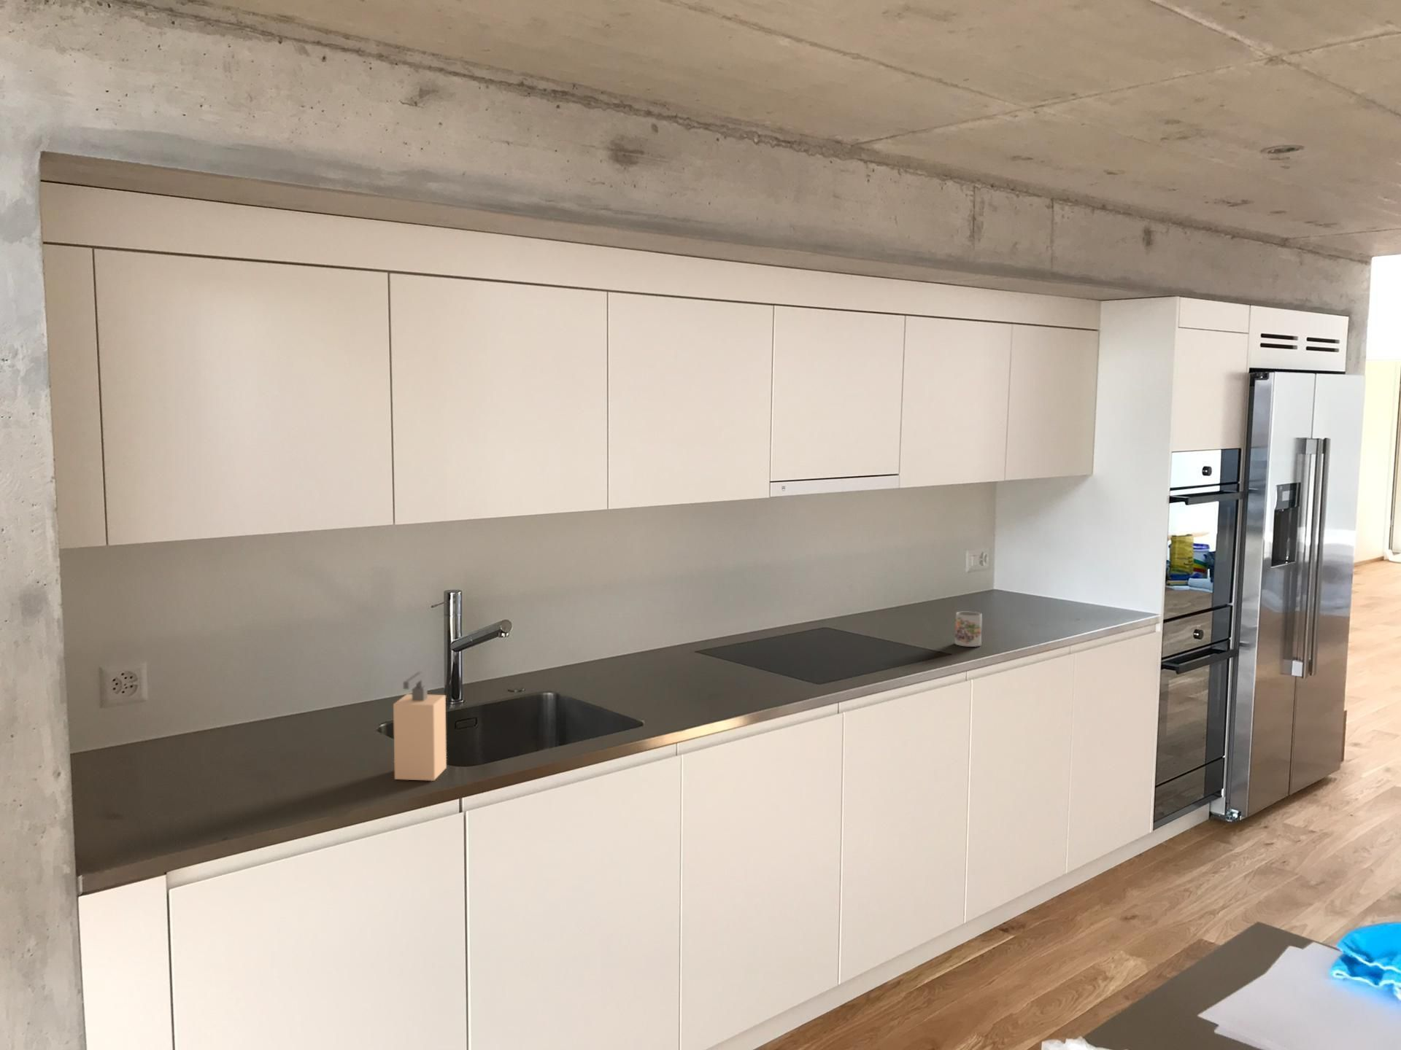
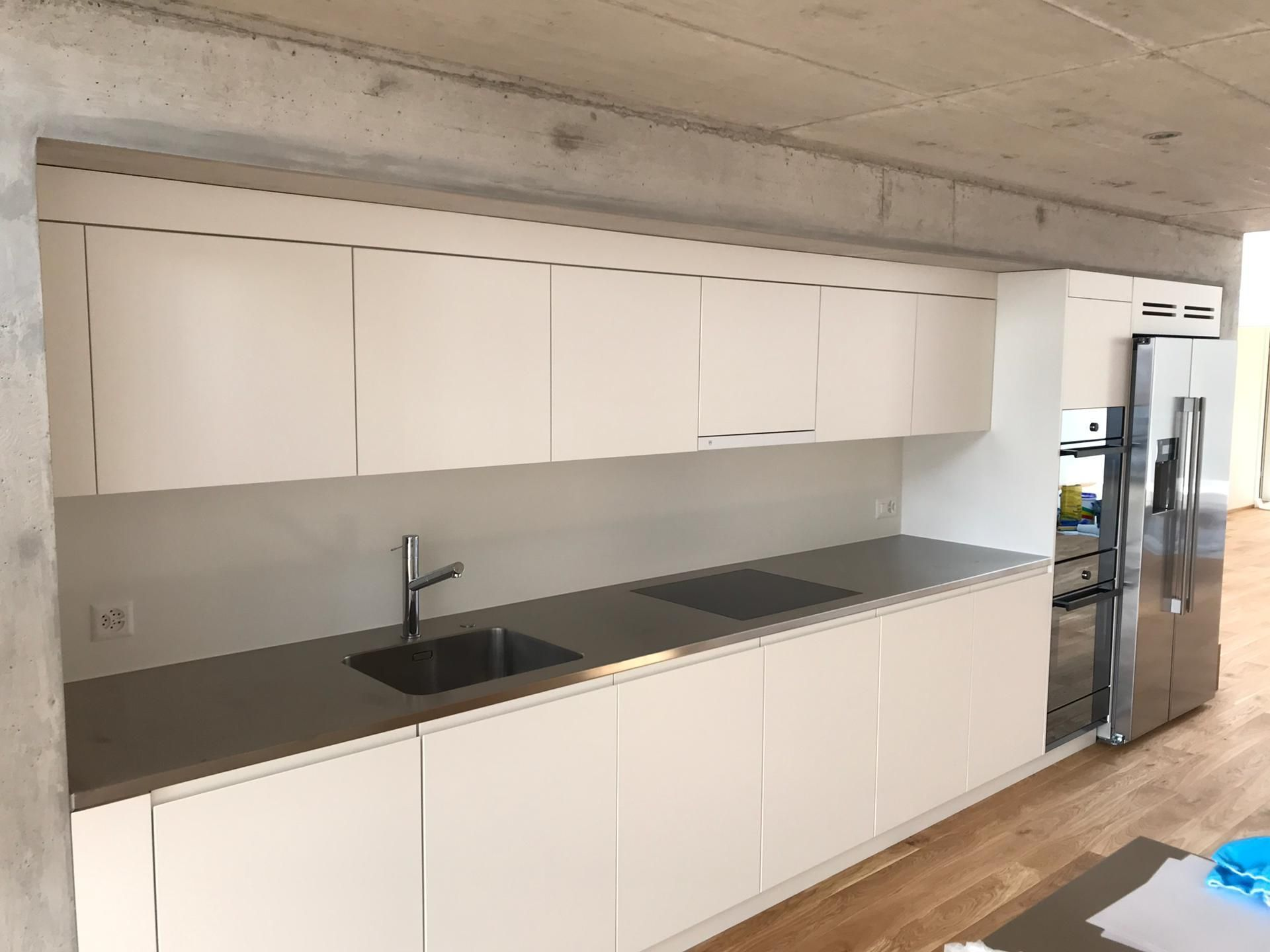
- soap dispenser (417, 726)
- mug (971, 628)
